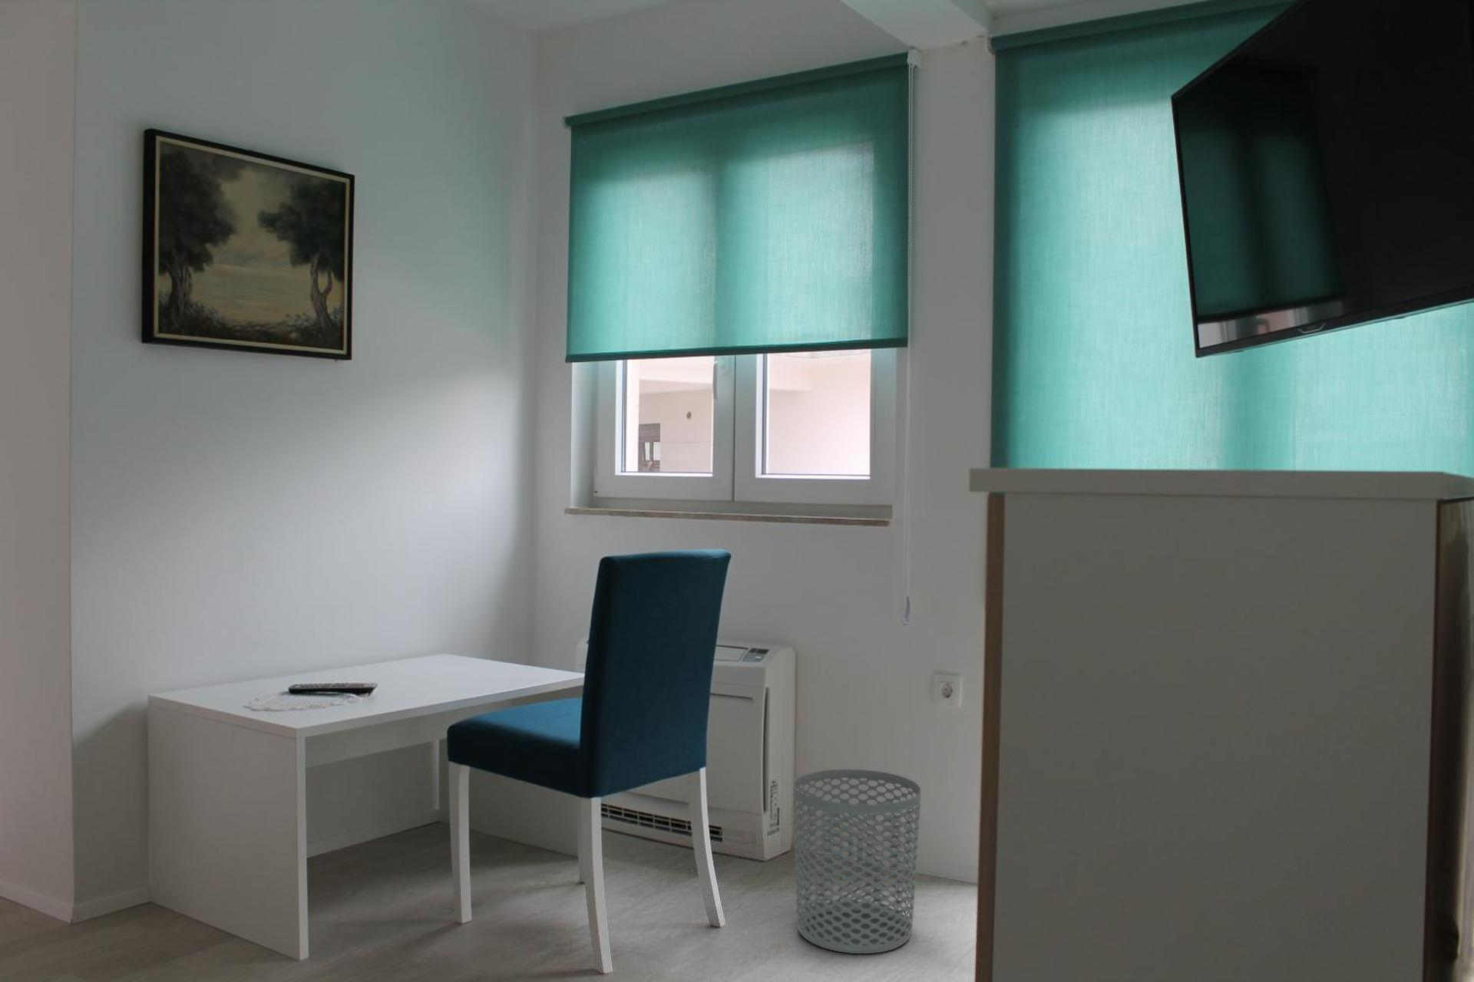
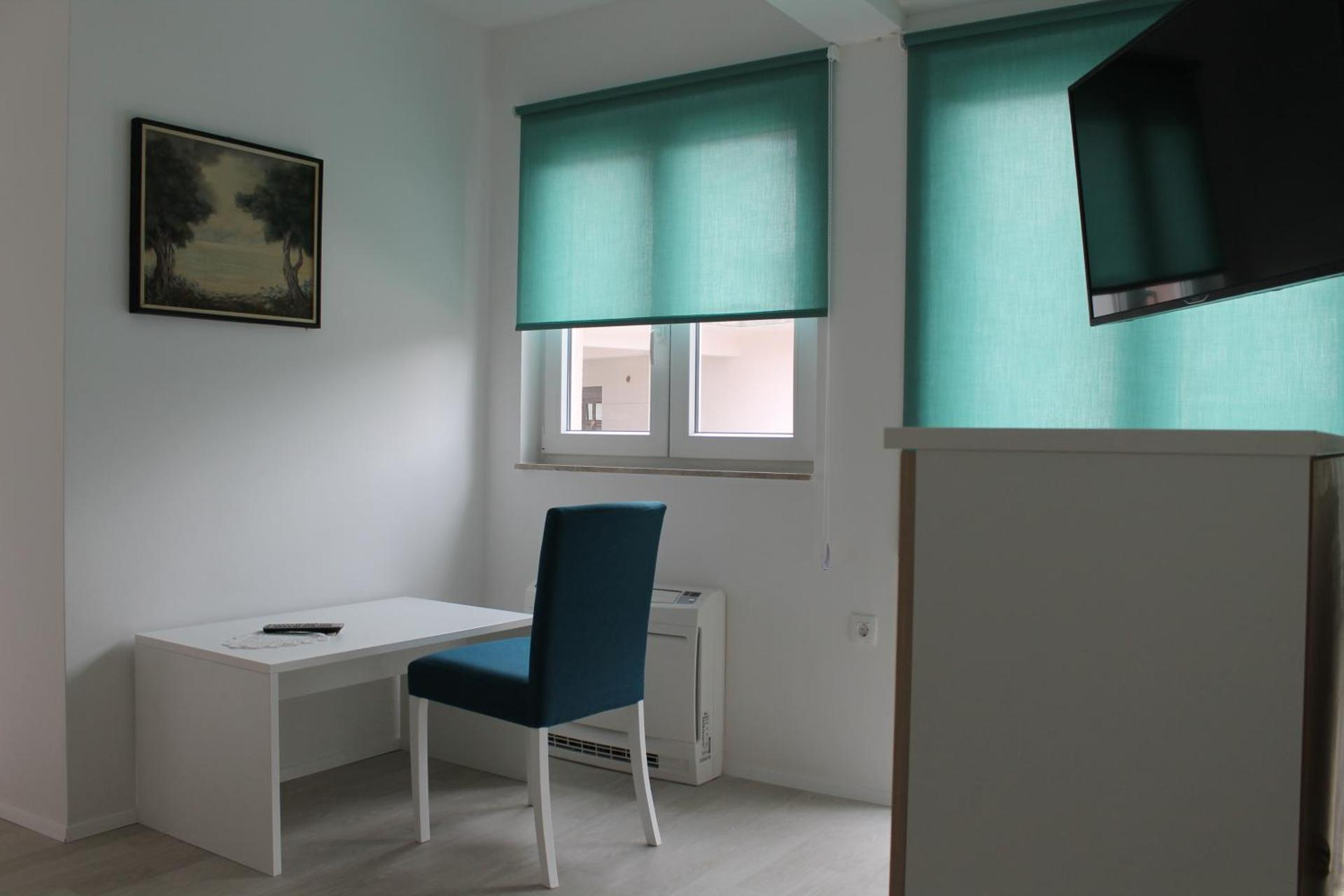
- waste bin (855, 860)
